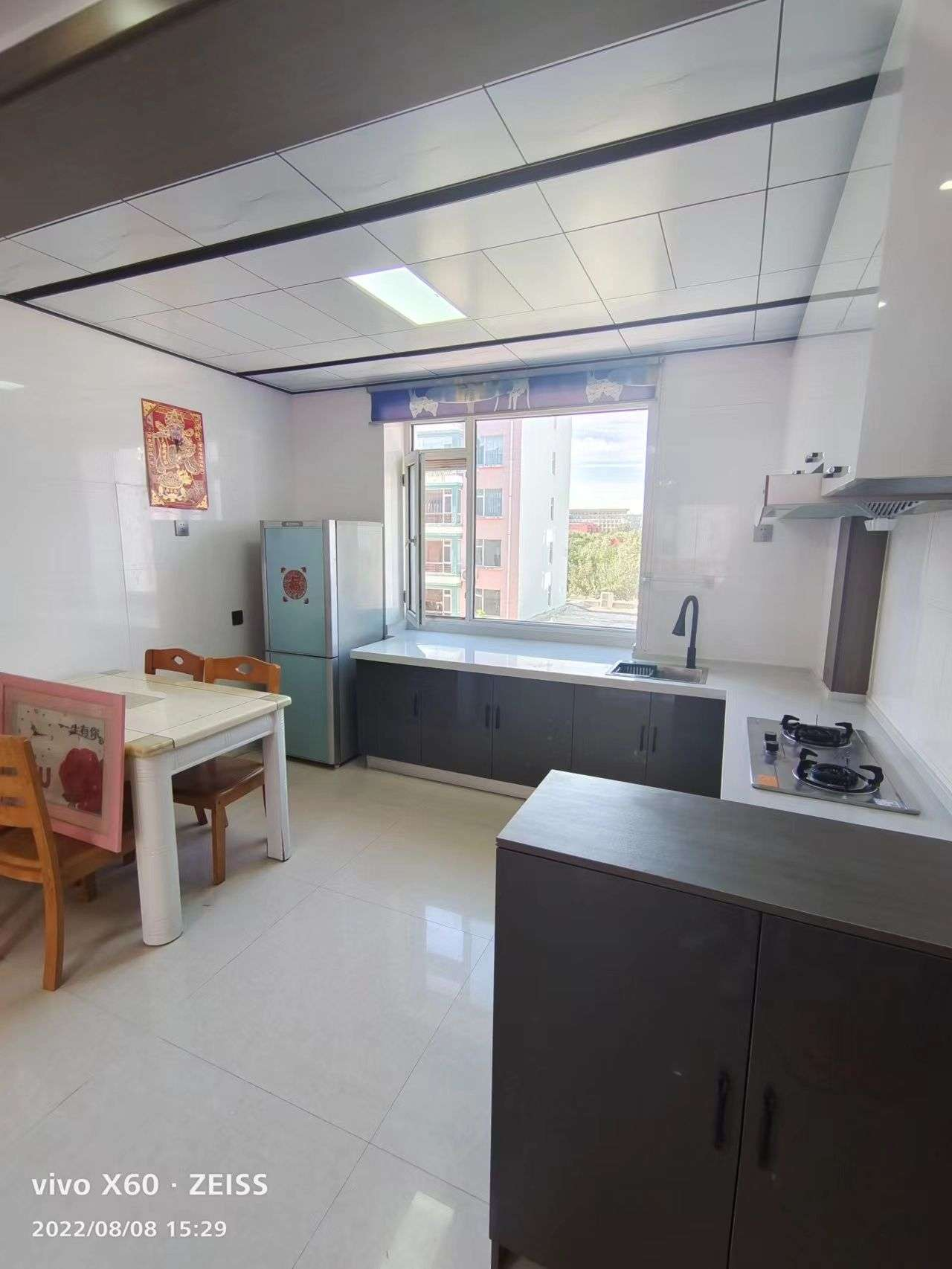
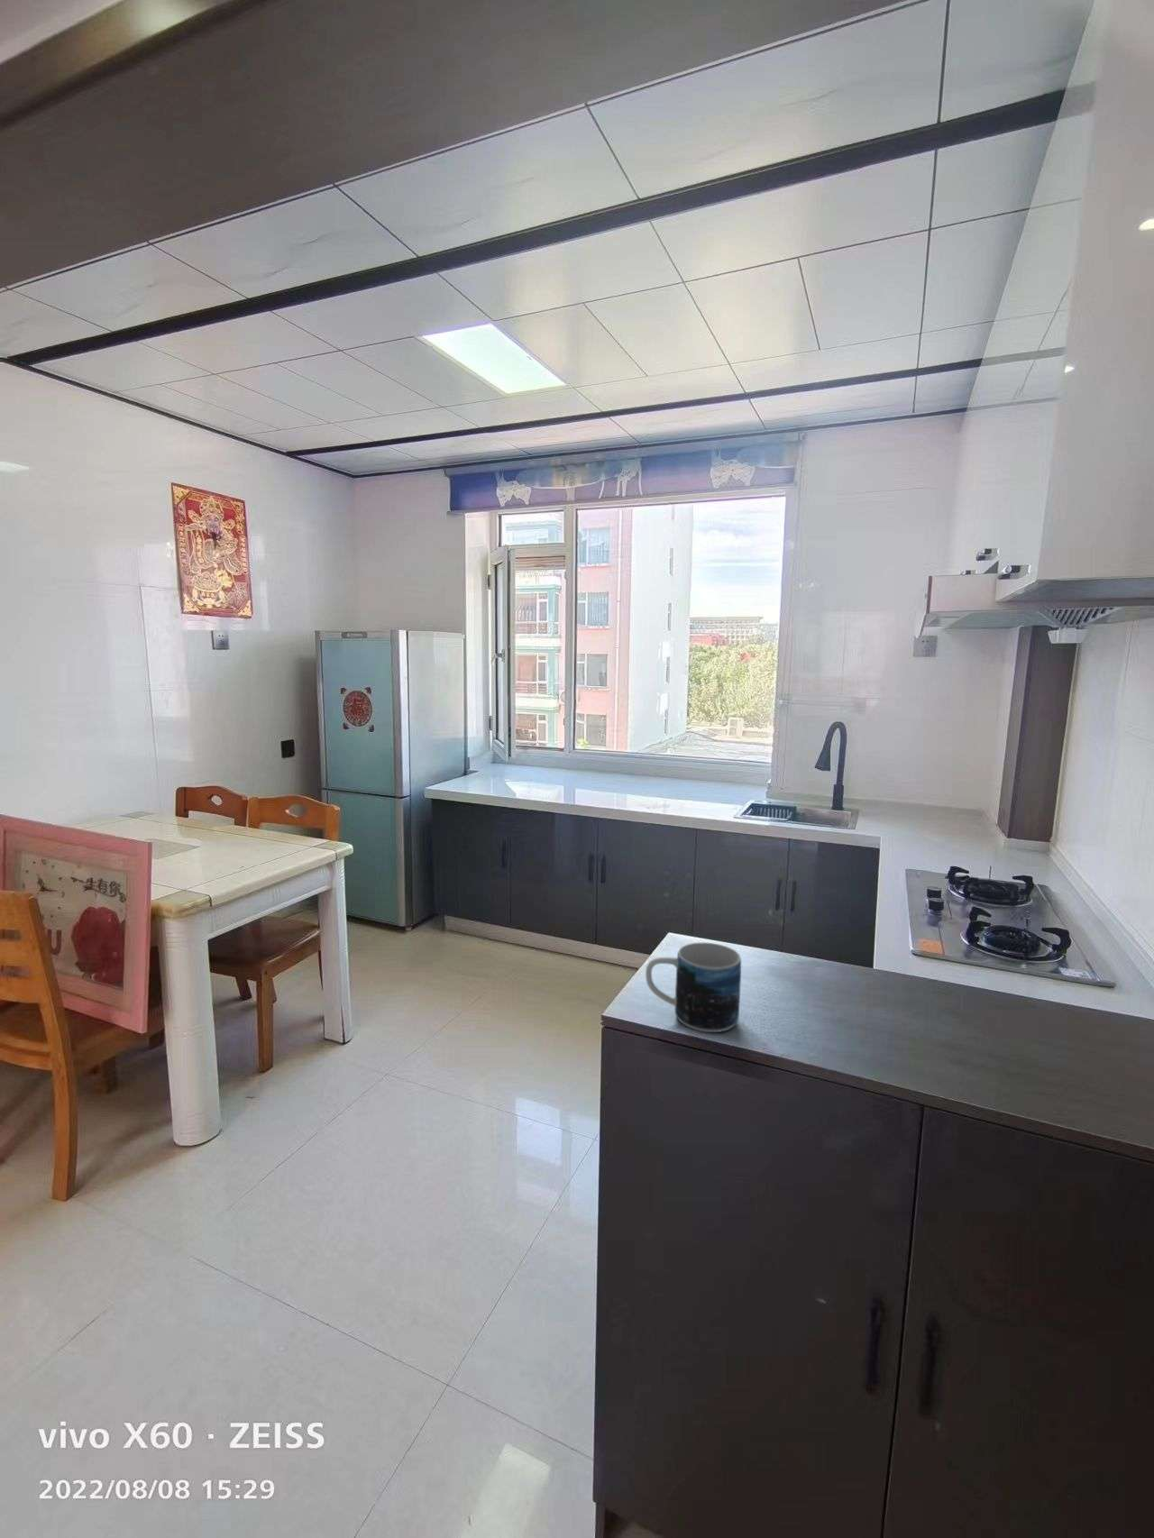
+ mug (692, 985)
